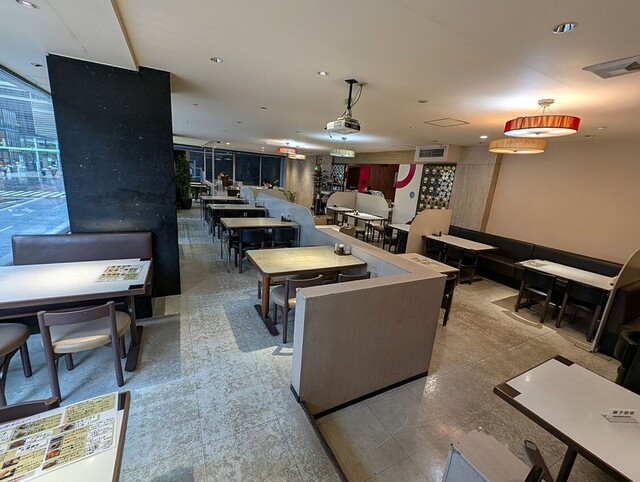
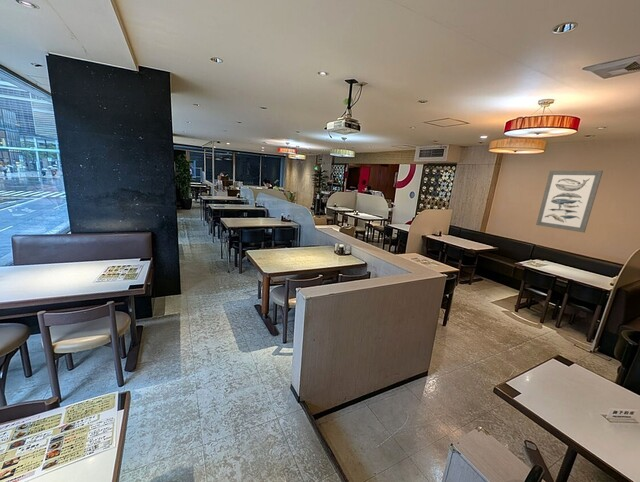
+ wall art (566, 200)
